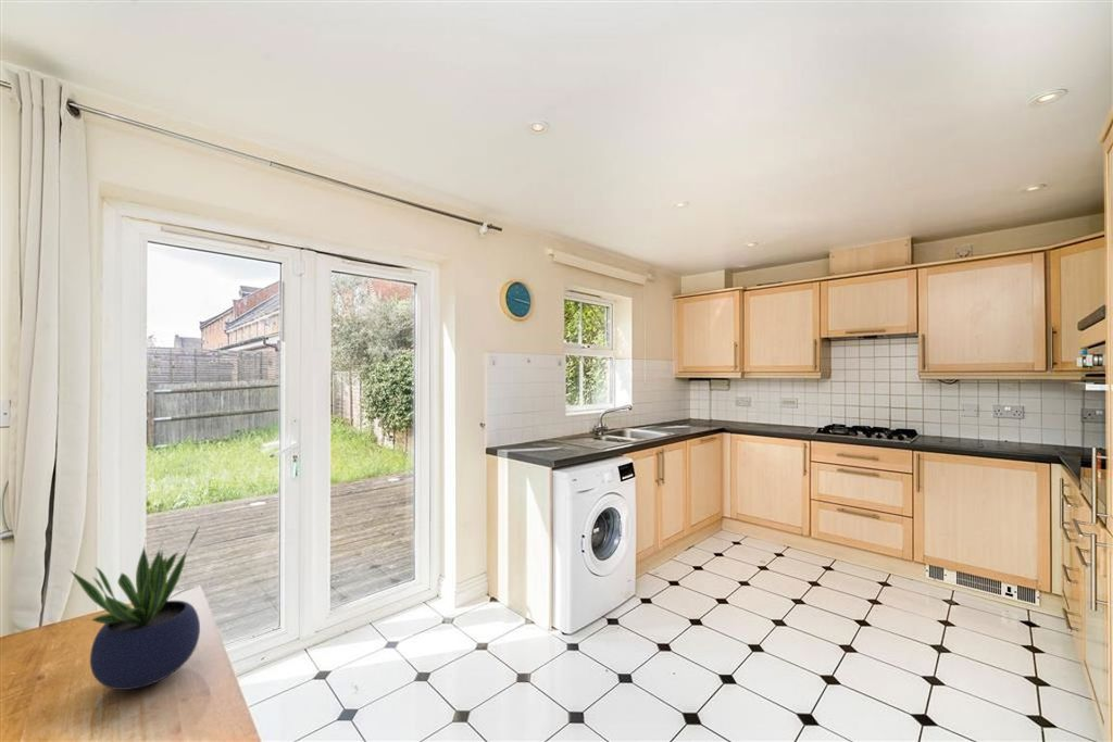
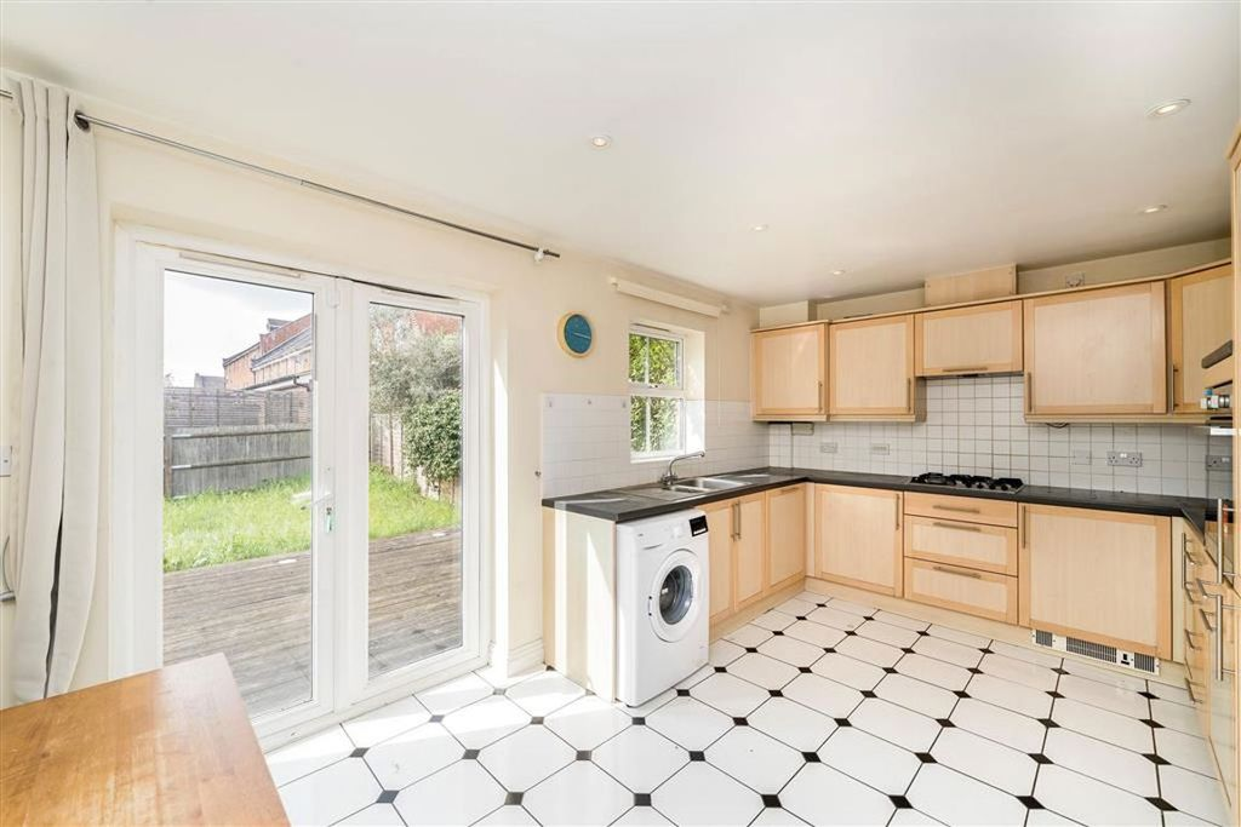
- potted plant (137, 612)
